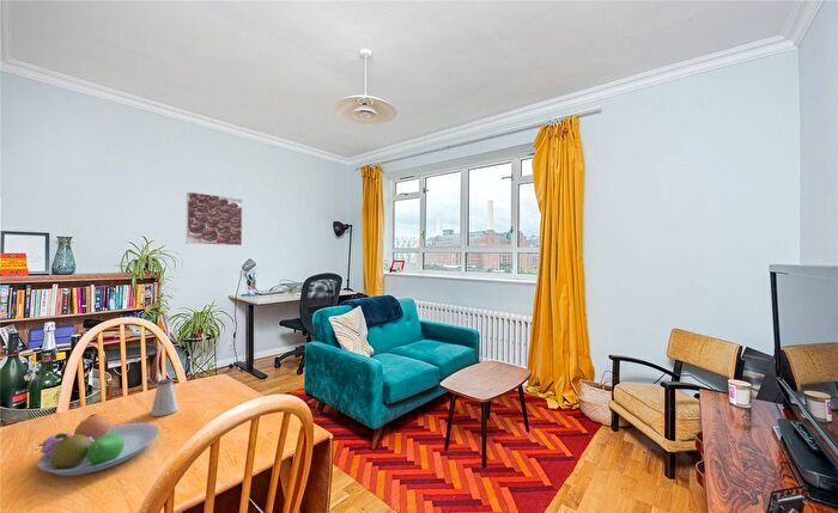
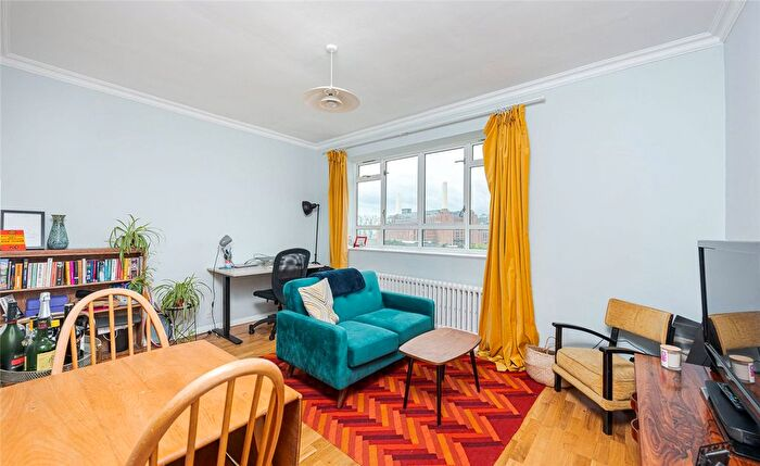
- fruit bowl (101, 436)
- saltshaker (164, 396)
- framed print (215, 220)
